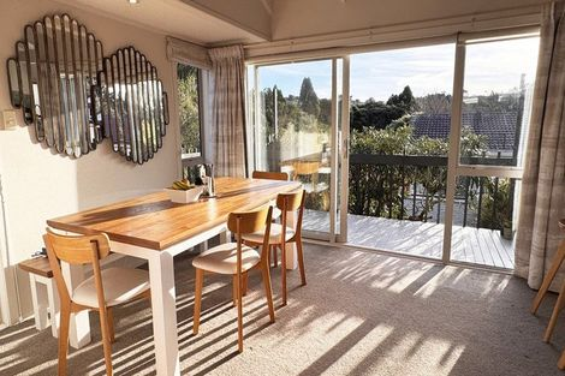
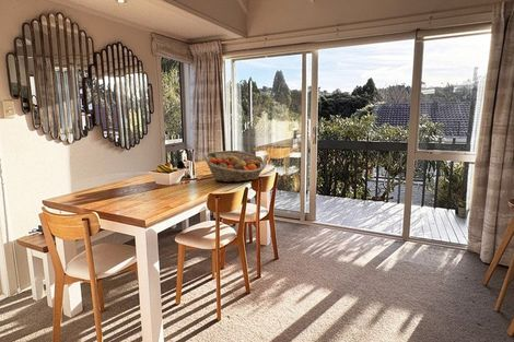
+ fruit basket (235, 165)
